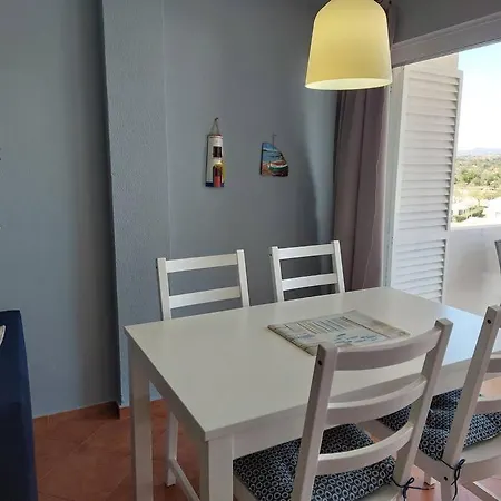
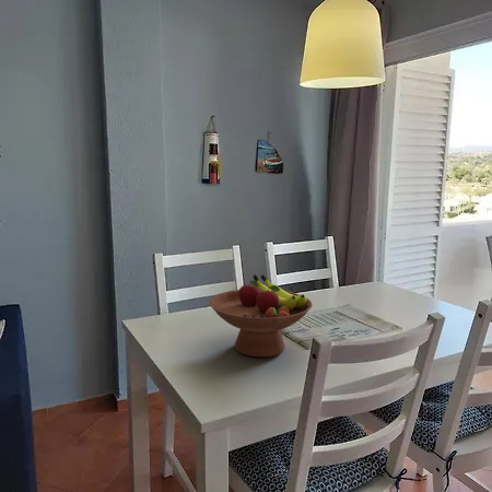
+ fruit bowl (260, 316)
